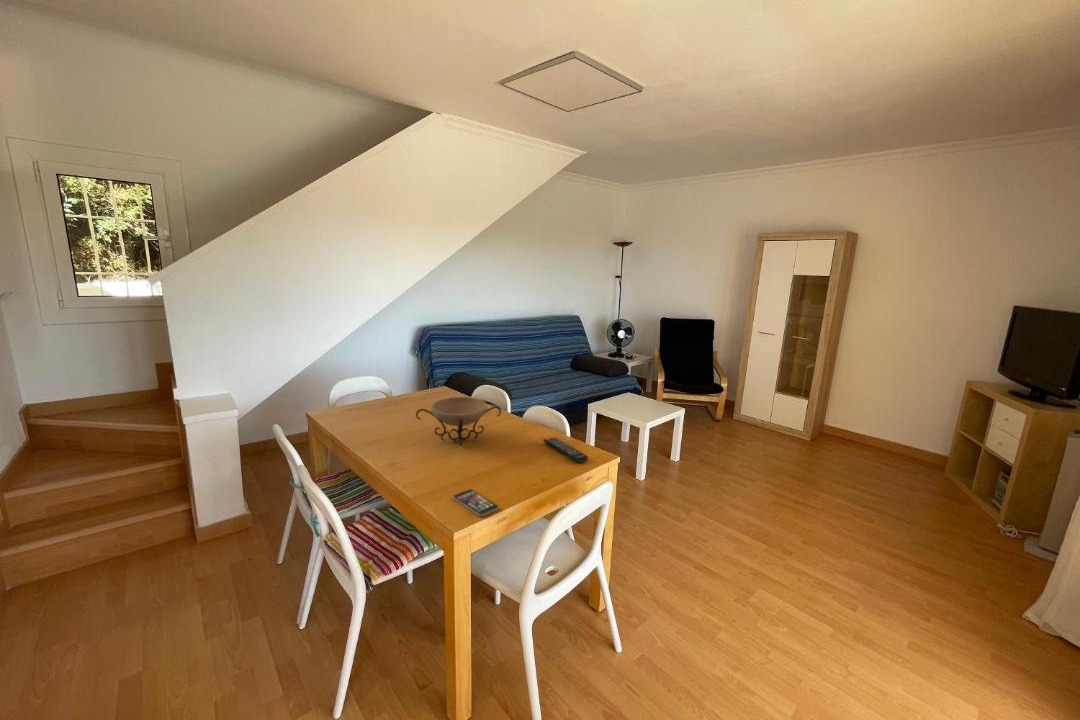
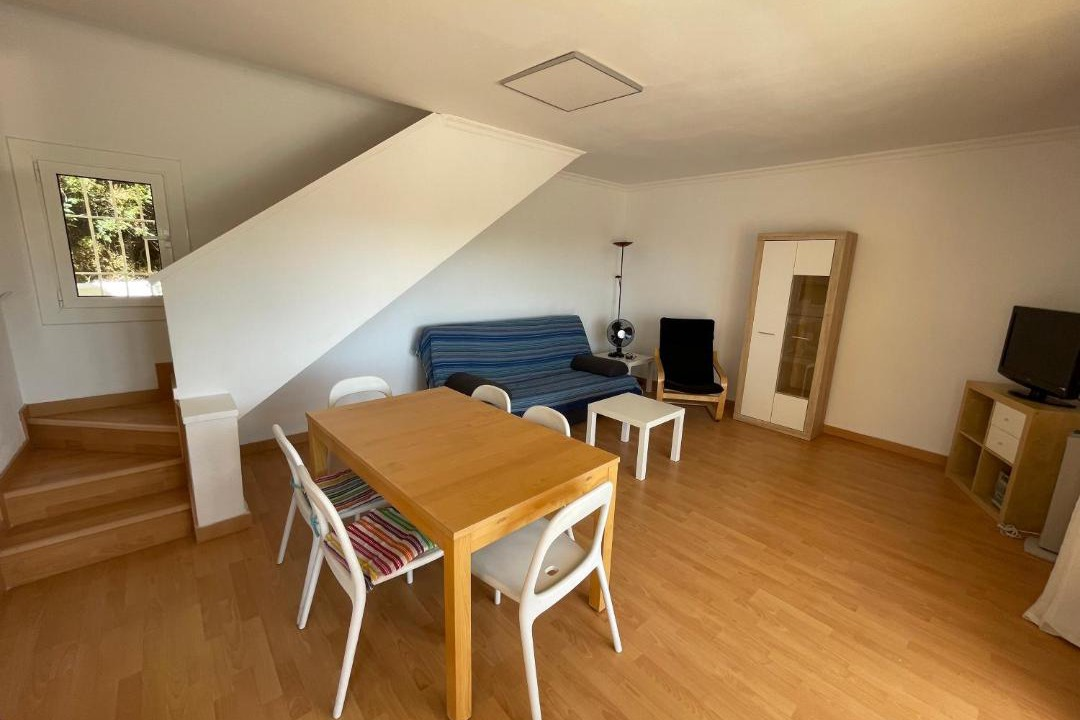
- decorative bowl (459, 422)
- remote control (564, 449)
- smartphone (475, 502)
